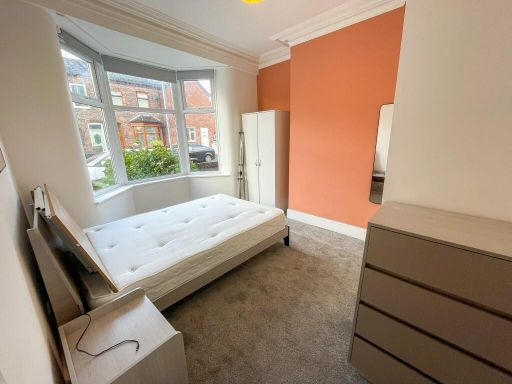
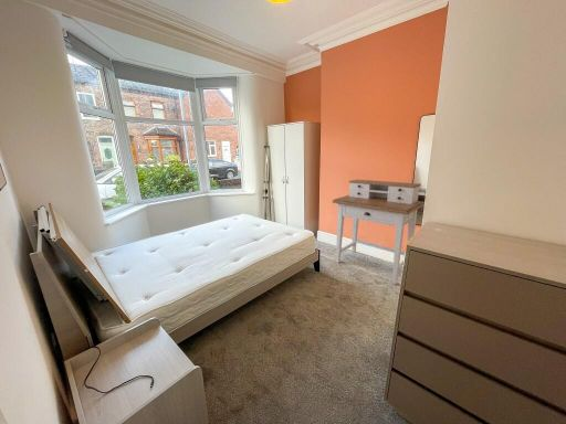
+ desk (375, 222)
